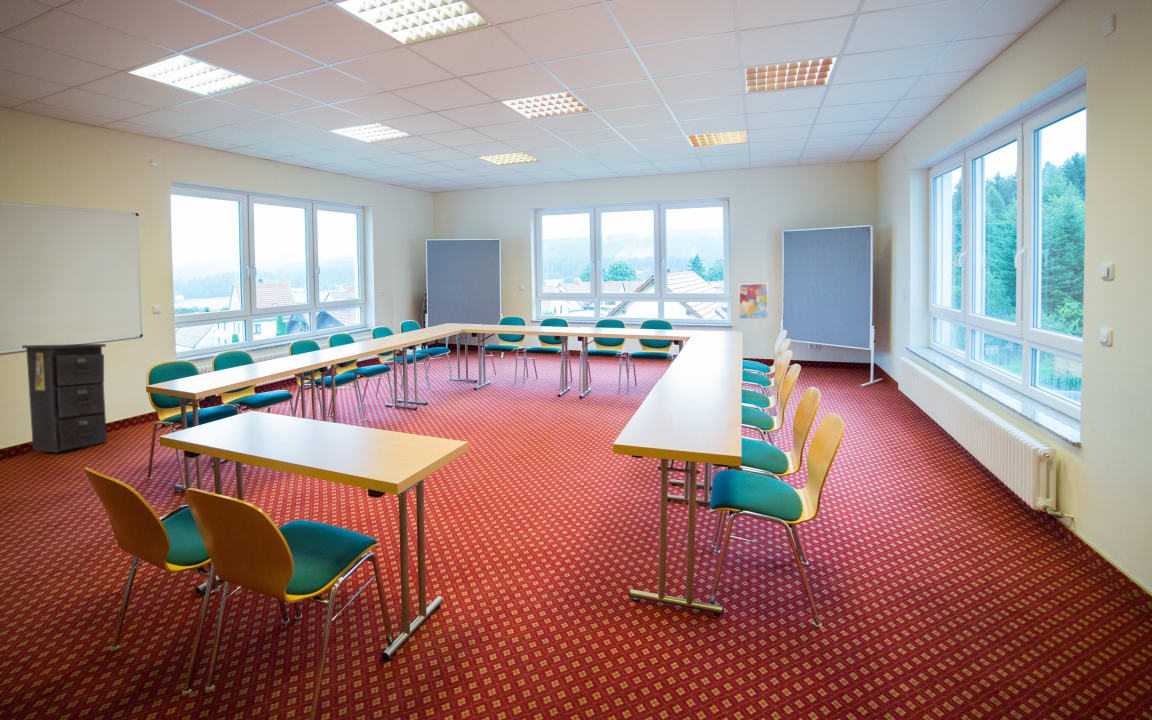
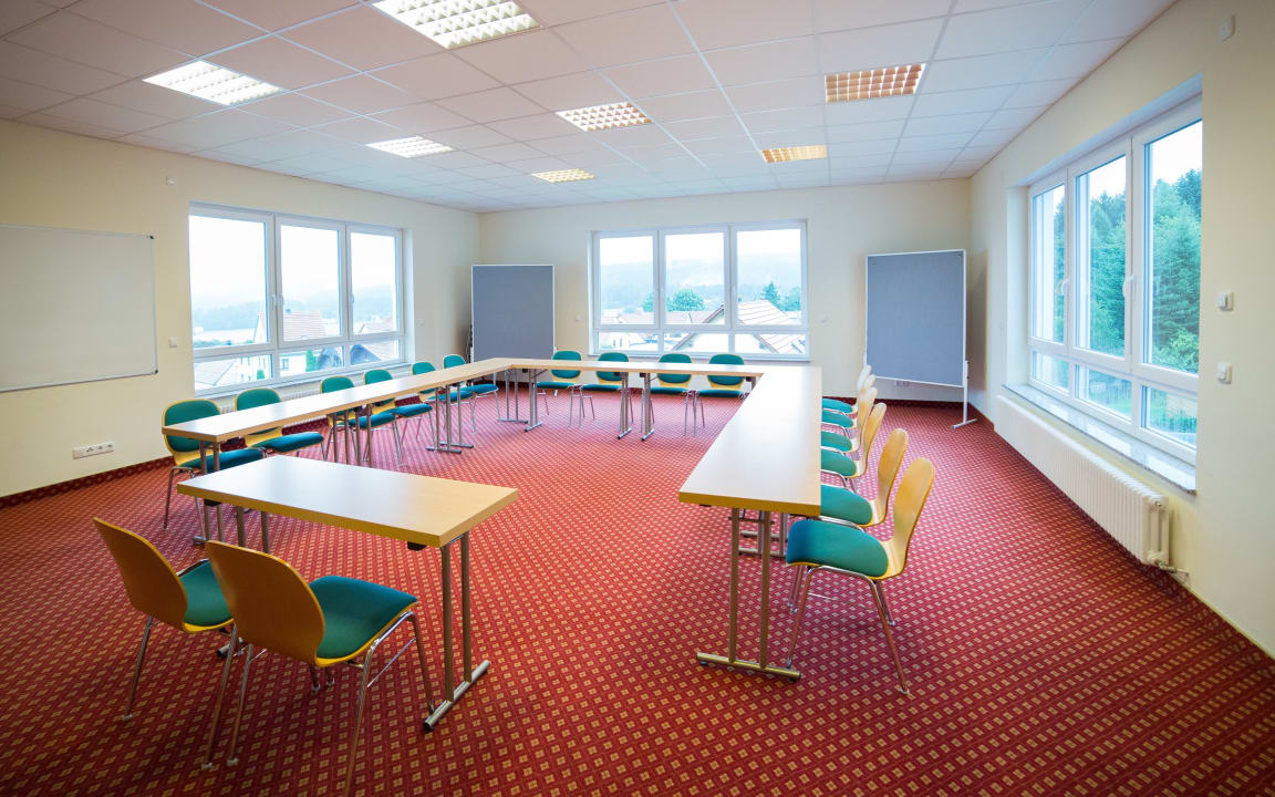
- wall art (753, 301)
- filing cabinet (70, 396)
